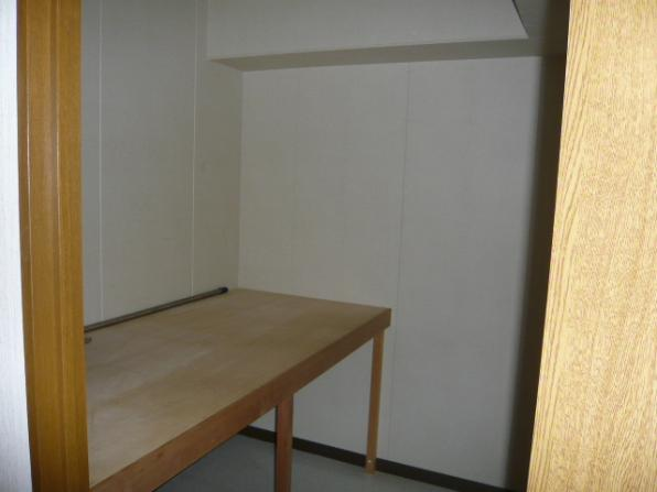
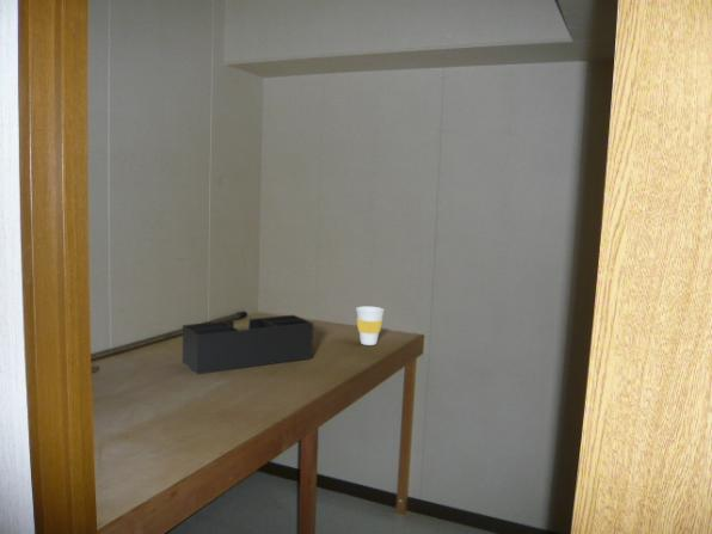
+ cup (369, 326)
+ desk organizer (248, 342)
